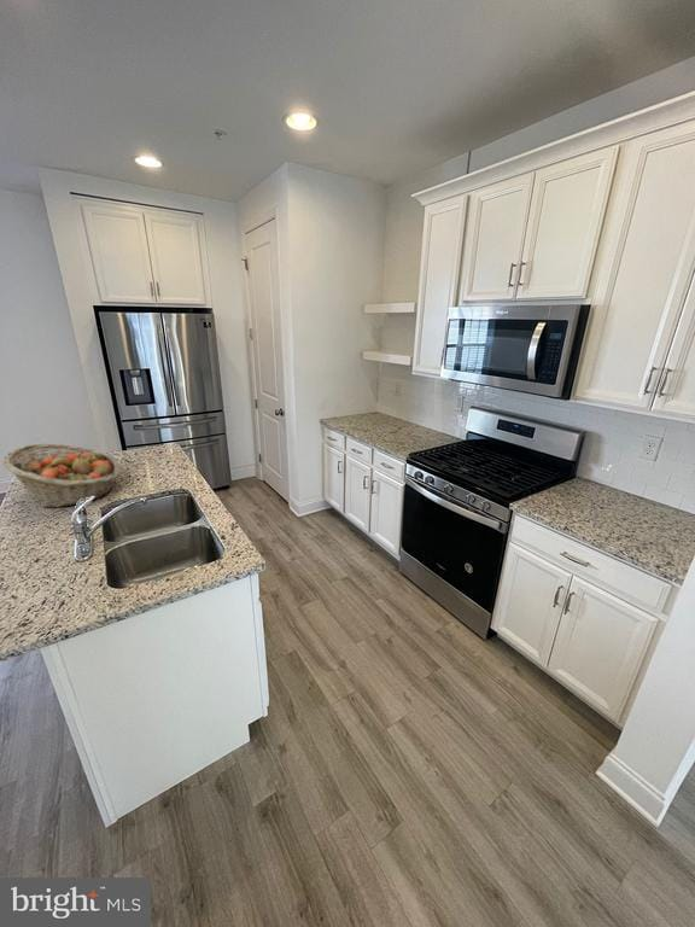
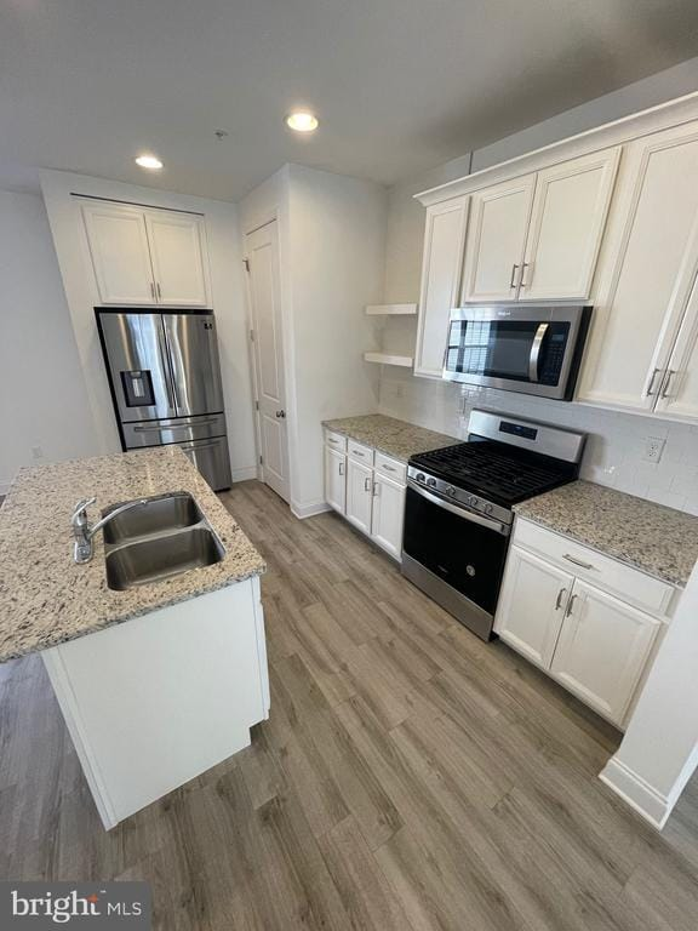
- fruit basket (68, 471)
